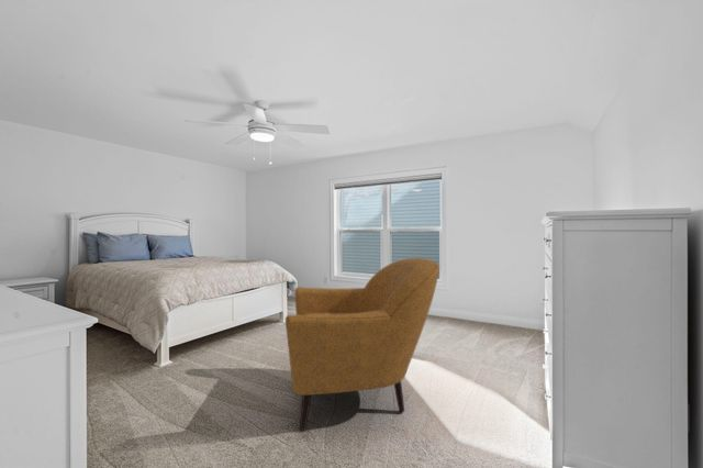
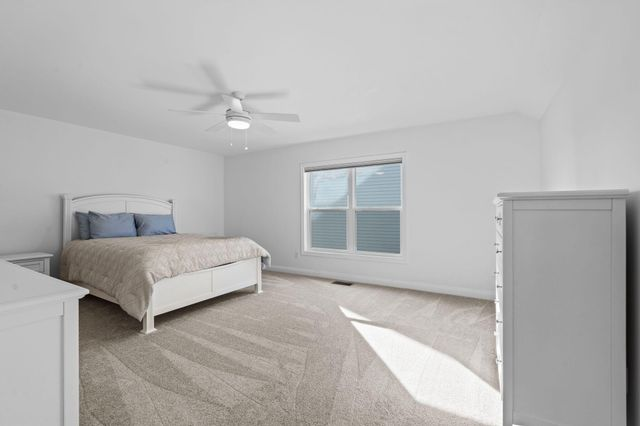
- armchair (362, 328)
